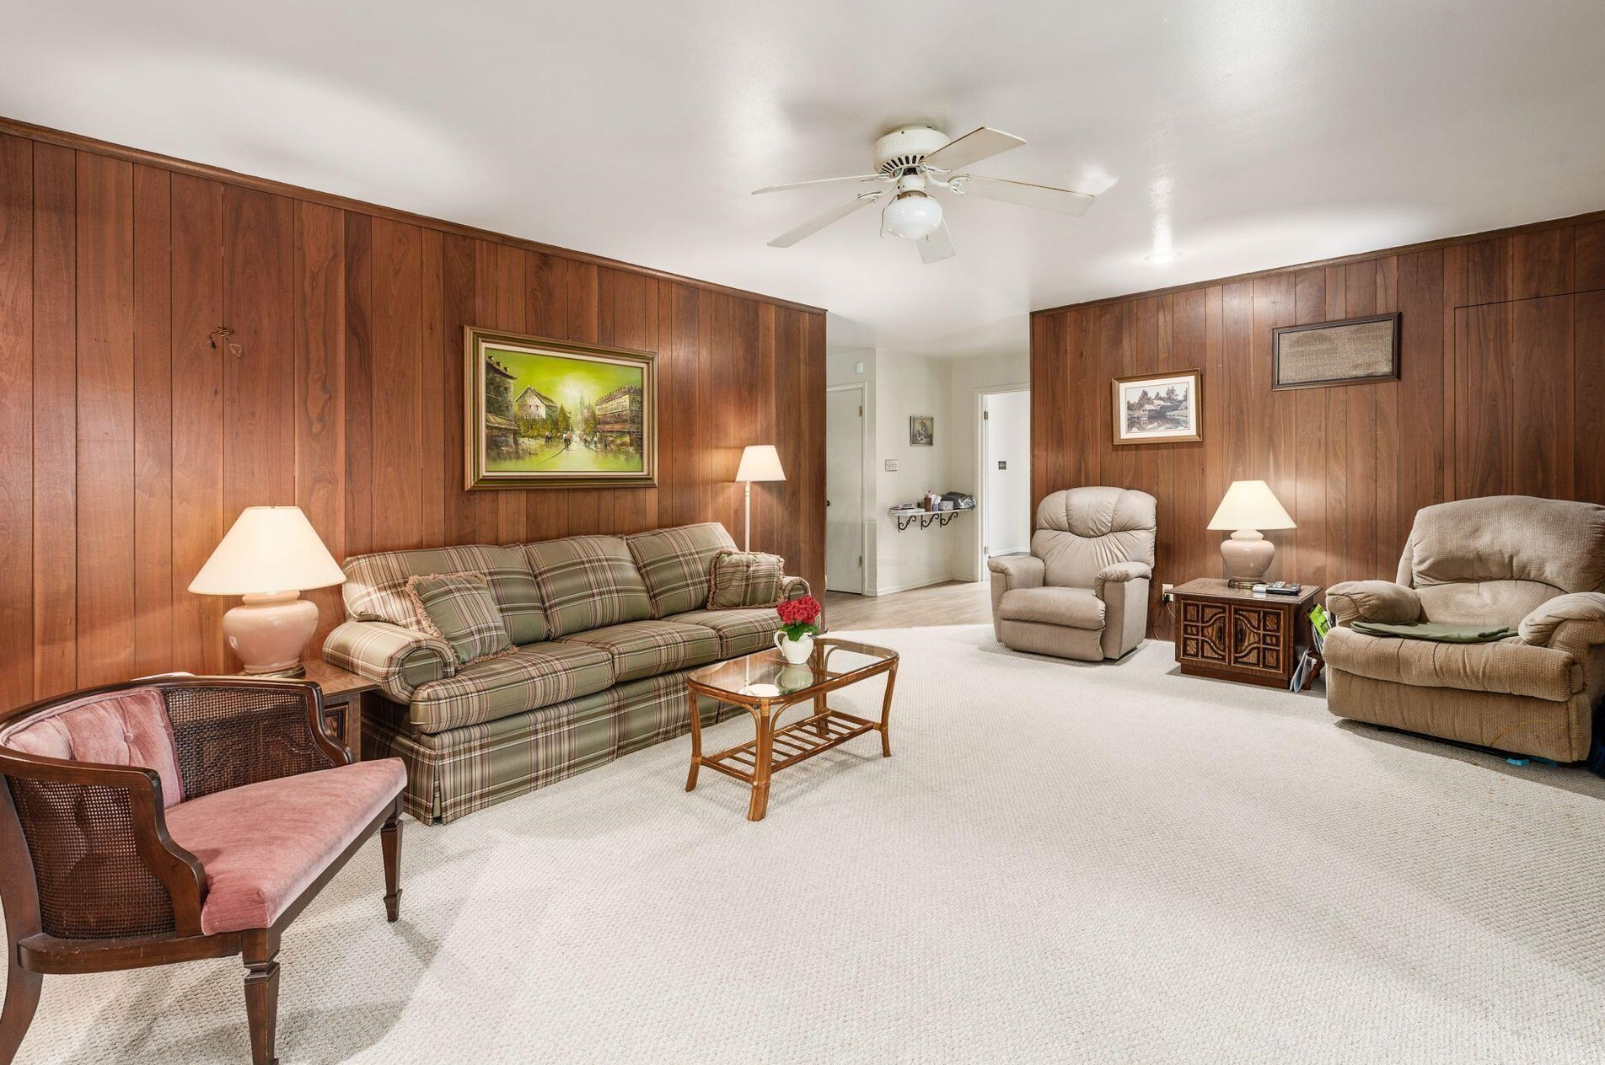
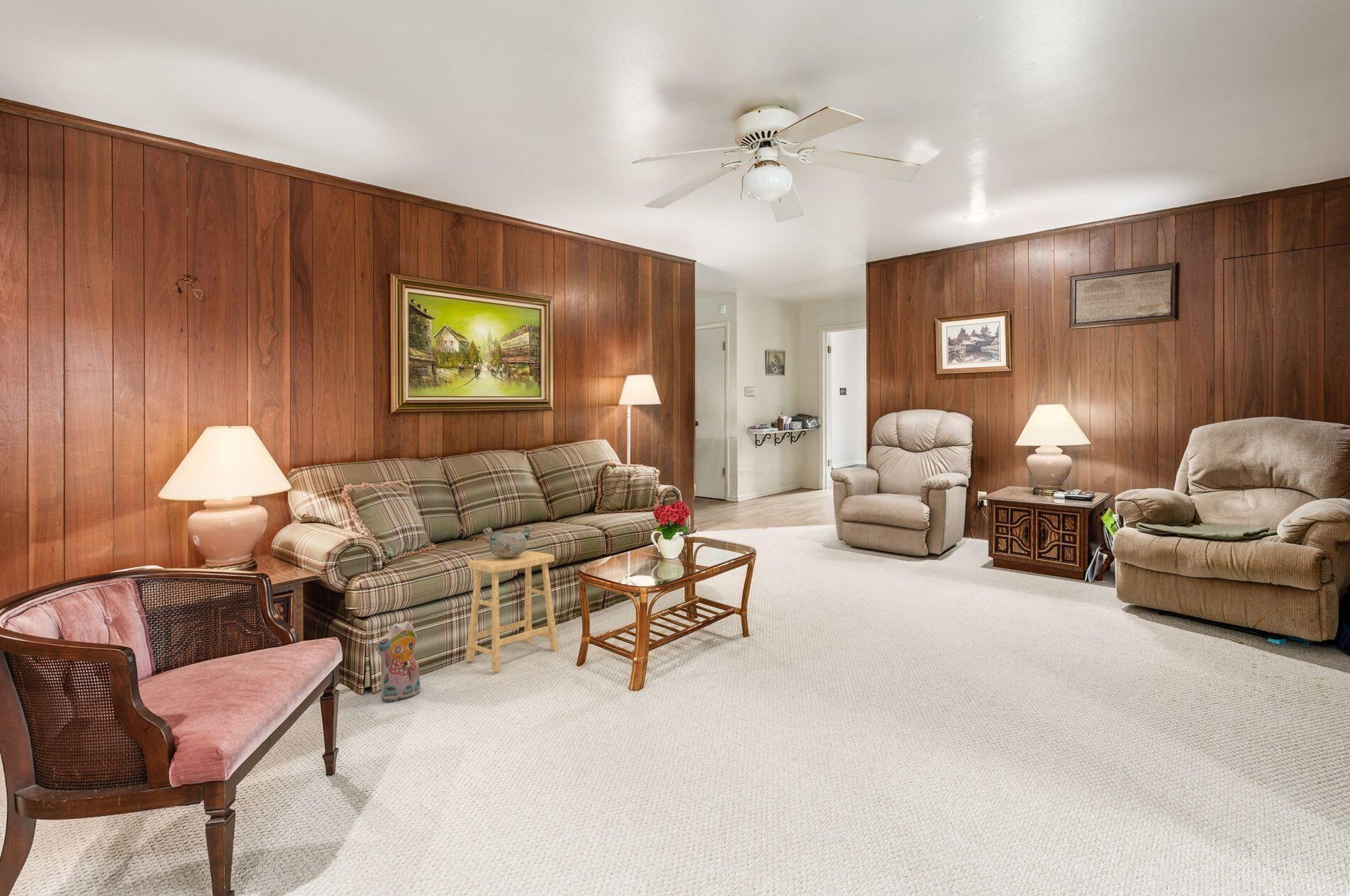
+ plush toy (400, 659)
+ footstool (525, 607)
+ decorative bowl (510, 541)
